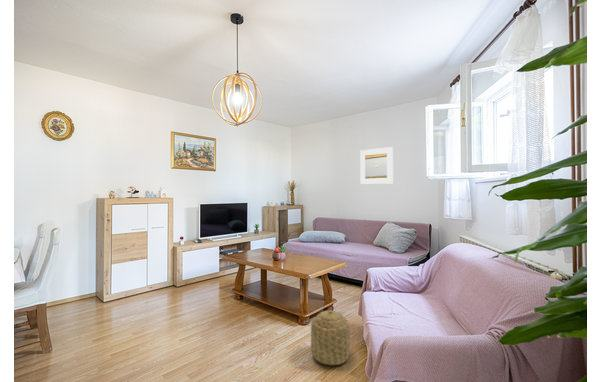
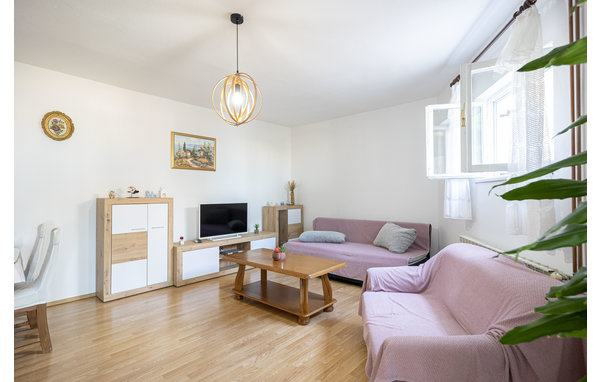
- basket (330, 333)
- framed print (375, 166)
